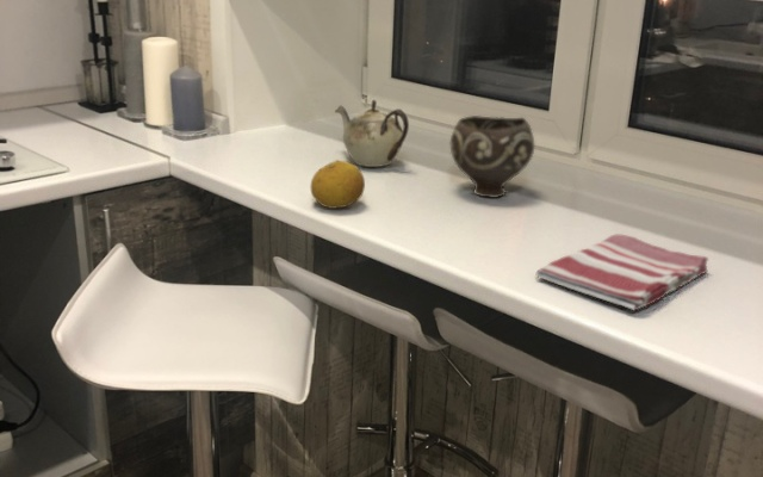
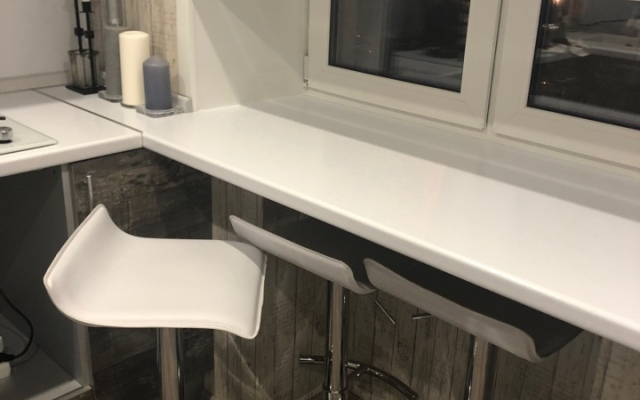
- teapot (370, 131)
- bowl (491, 156)
- dish towel (624, 266)
- fruit (337, 184)
